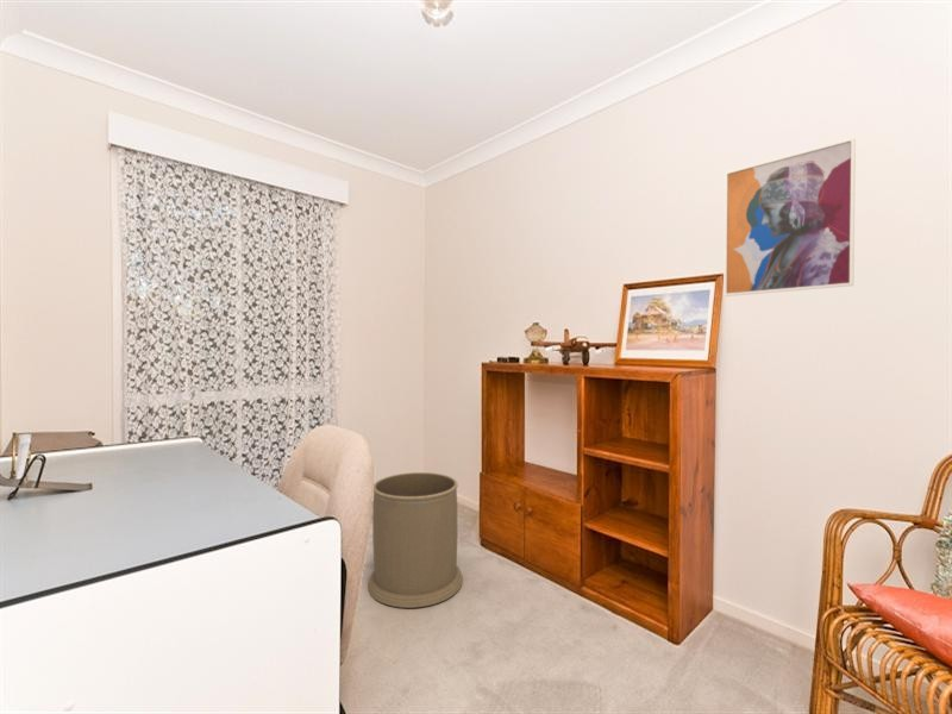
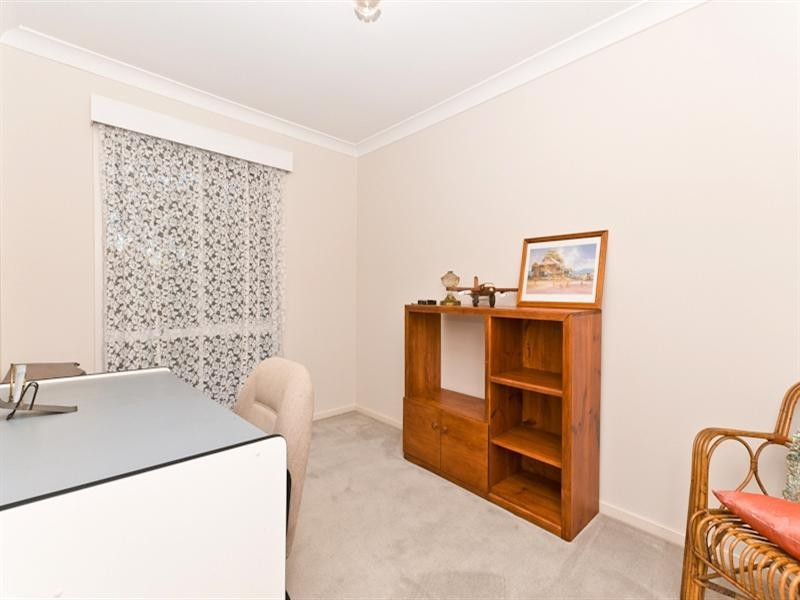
- trash can (415, 532)
- wall art (783, 224)
